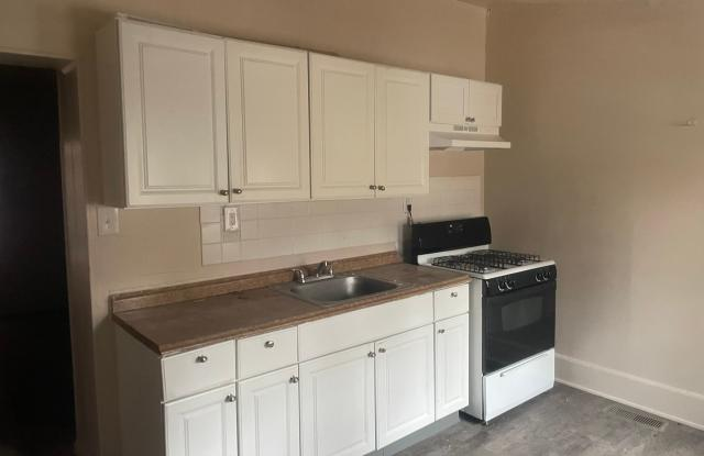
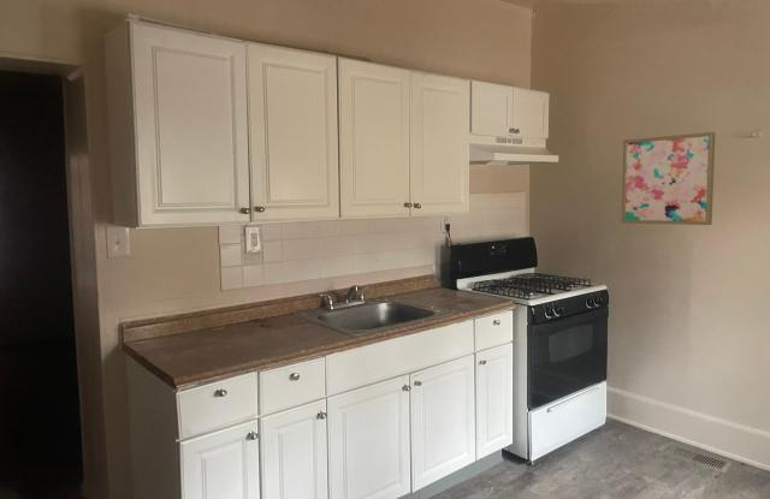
+ wall art (665, 180)
